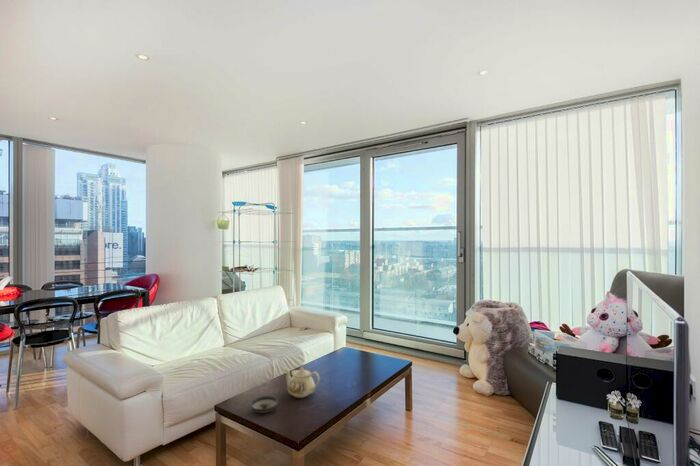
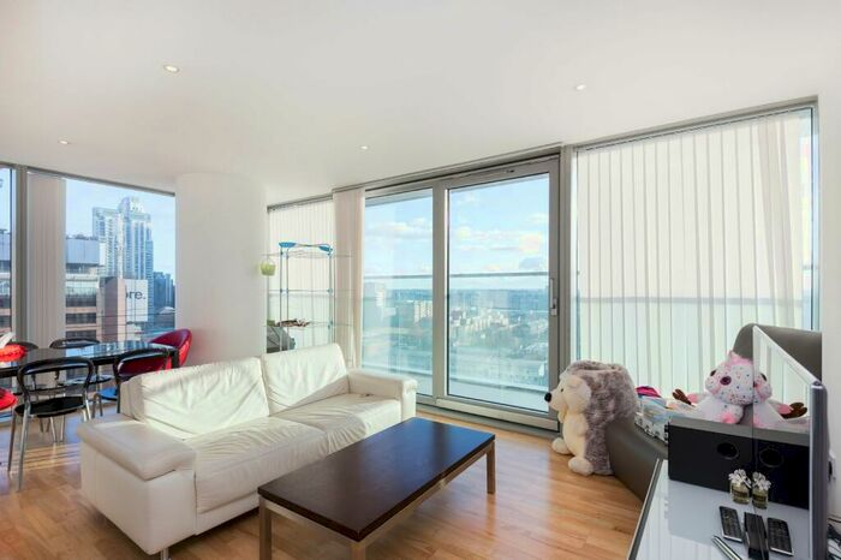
- teapot (301, 380)
- saucer (264, 405)
